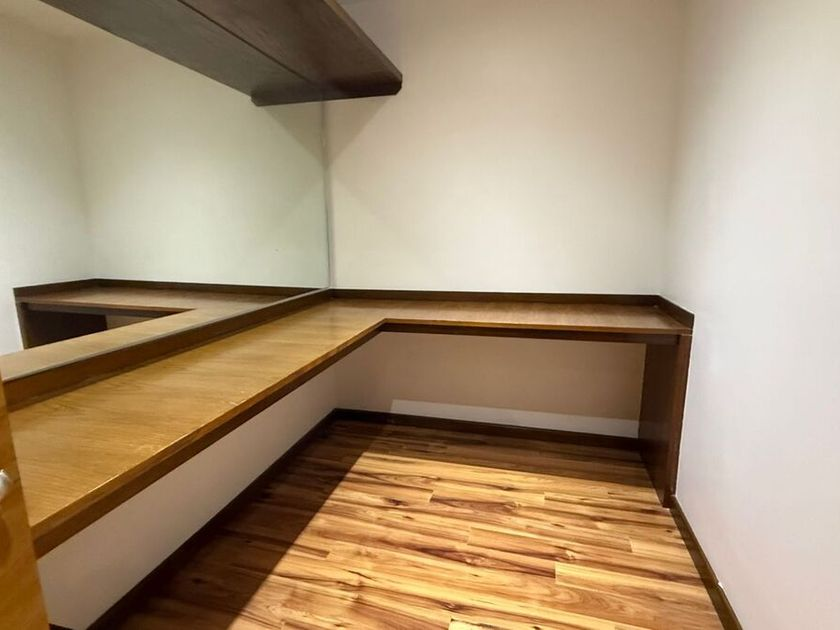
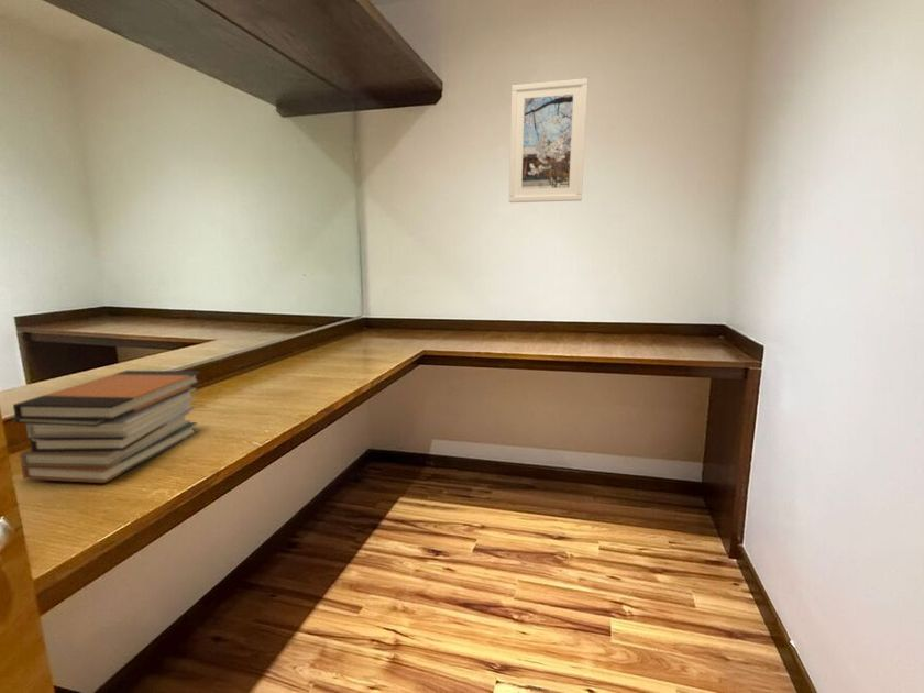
+ book stack (122, 418)
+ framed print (547, 143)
